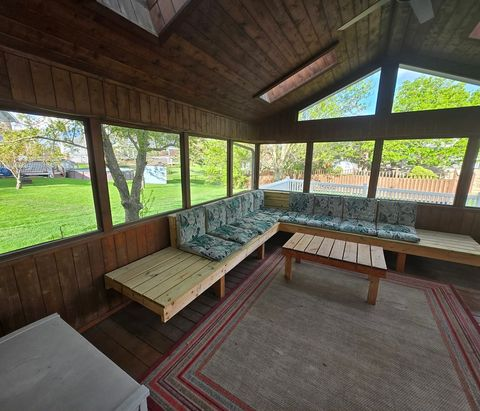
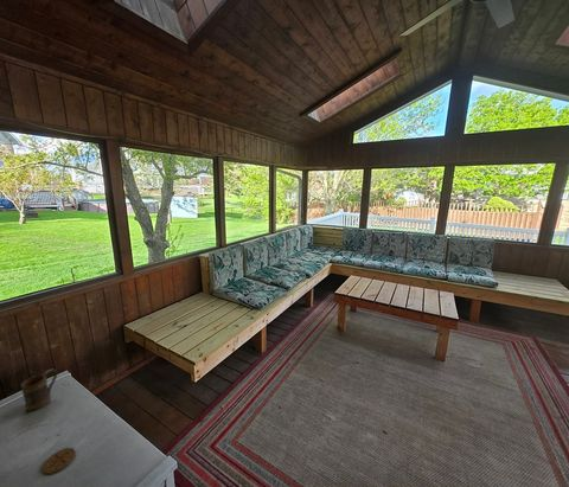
+ coaster (59, 460)
+ mug (41, 387)
